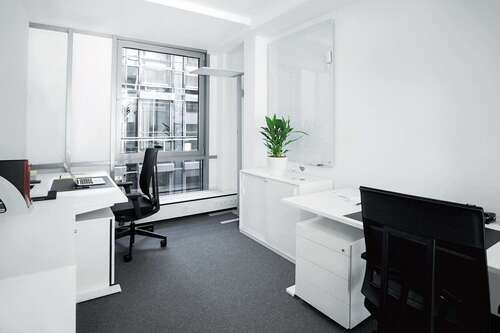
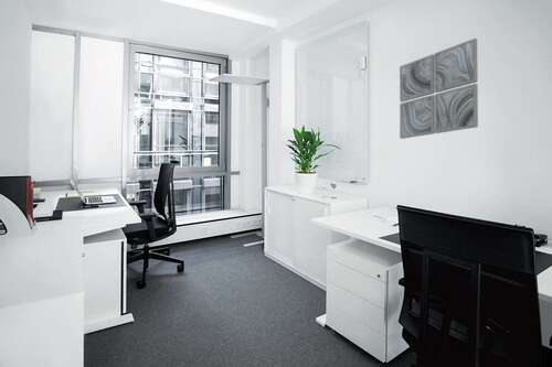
+ wall art (434, 93)
